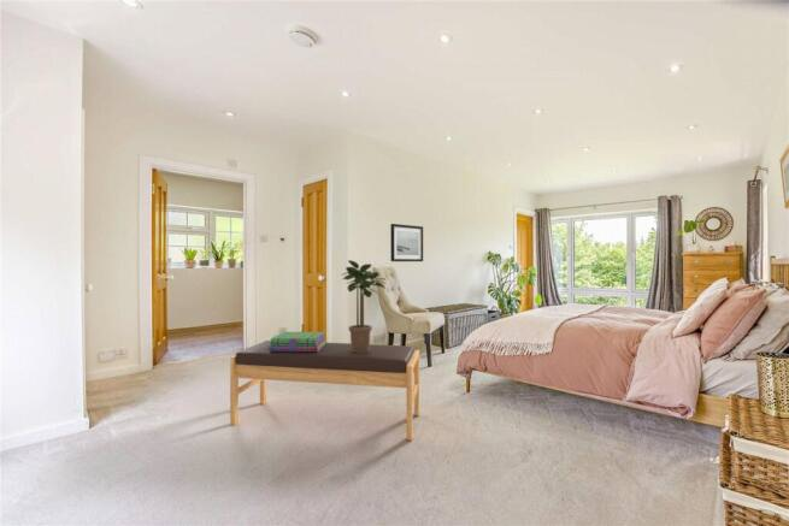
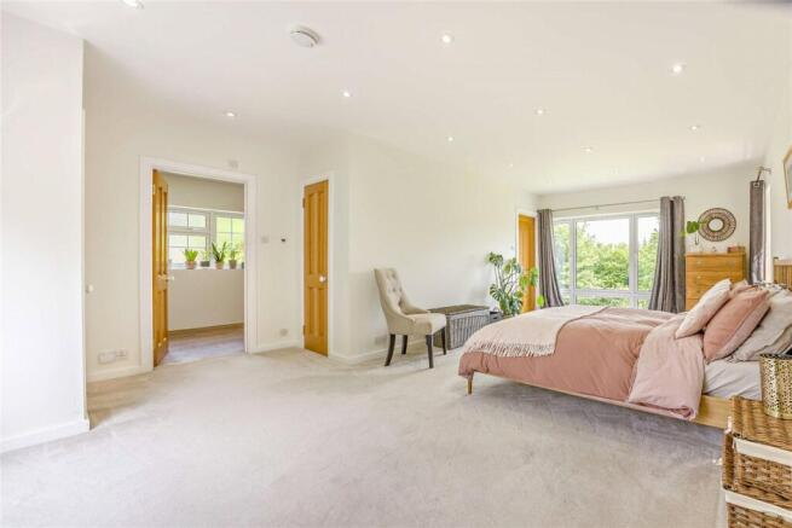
- wall art (407, 243)
- stack of books (299, 341)
- bench (329, 383)
- potted plant (363, 305)
